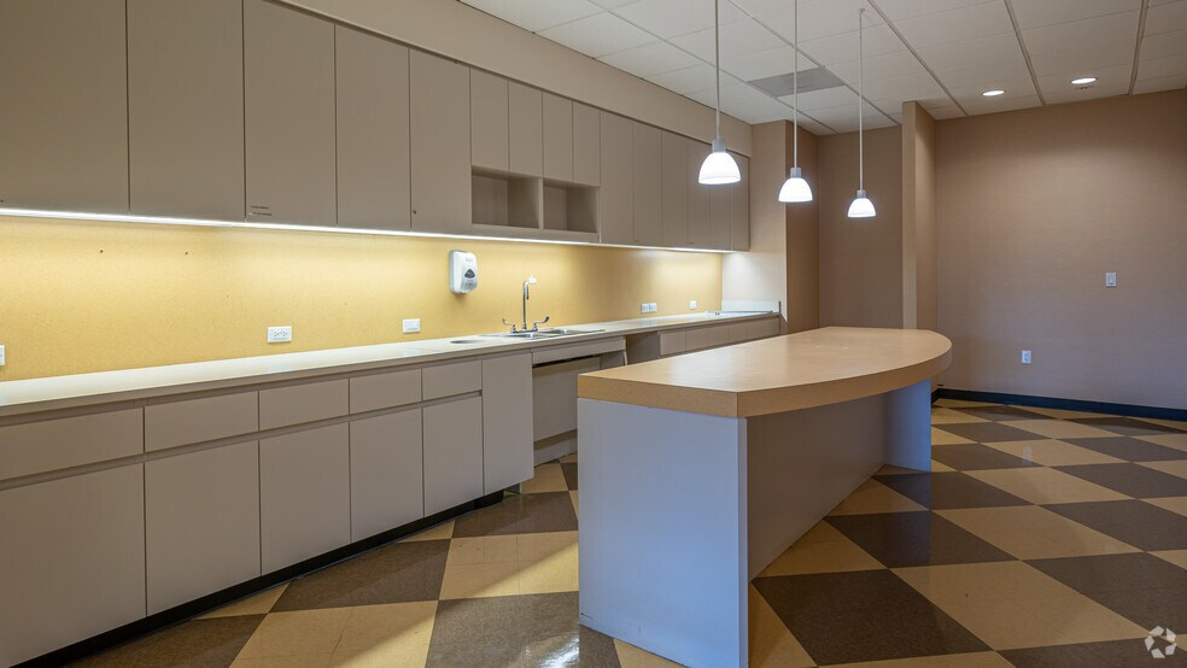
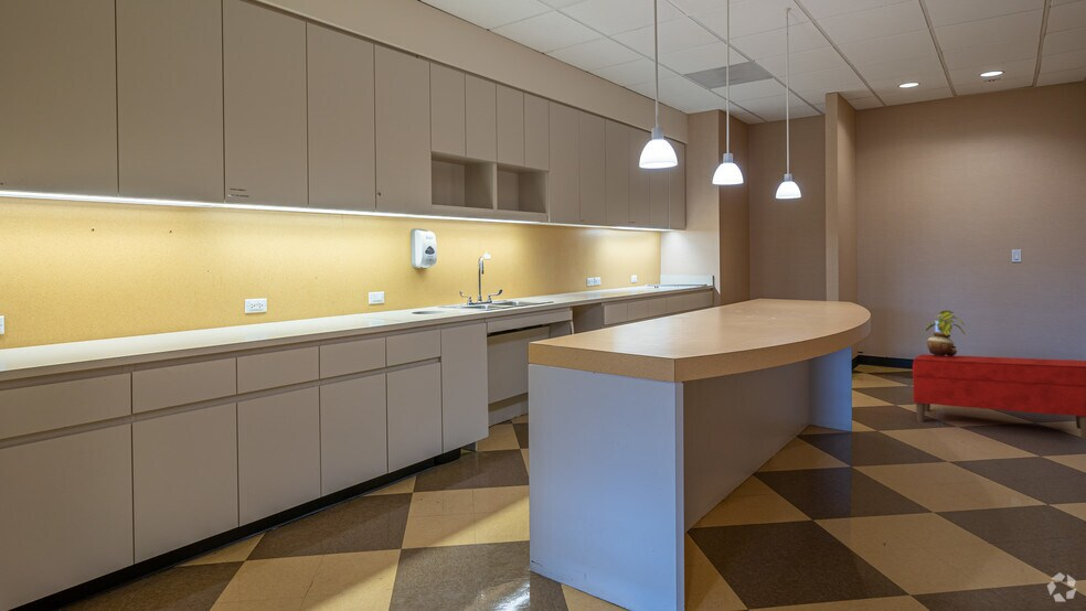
+ bench (998, 393)
+ potted plant (944, 333)
